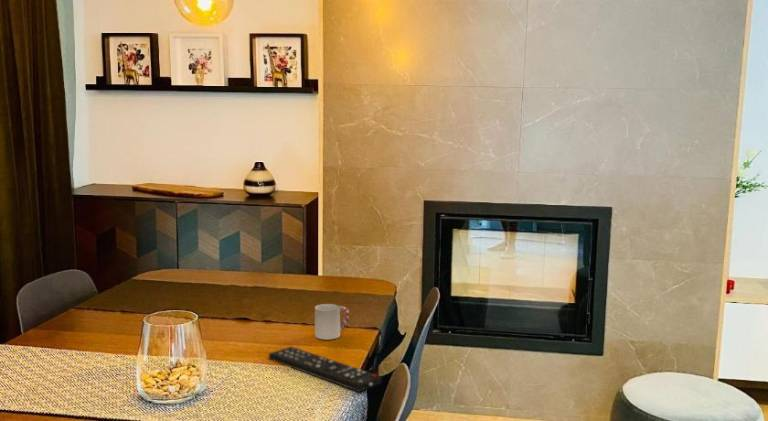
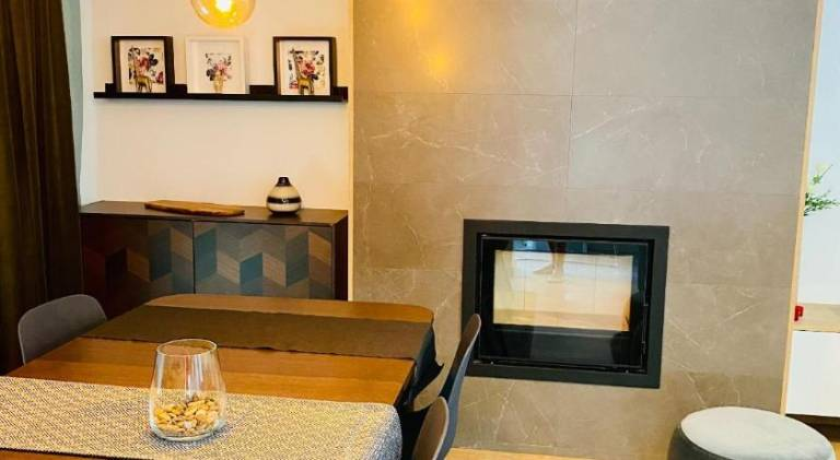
- remote control (323, 366)
- cup (332, 320)
